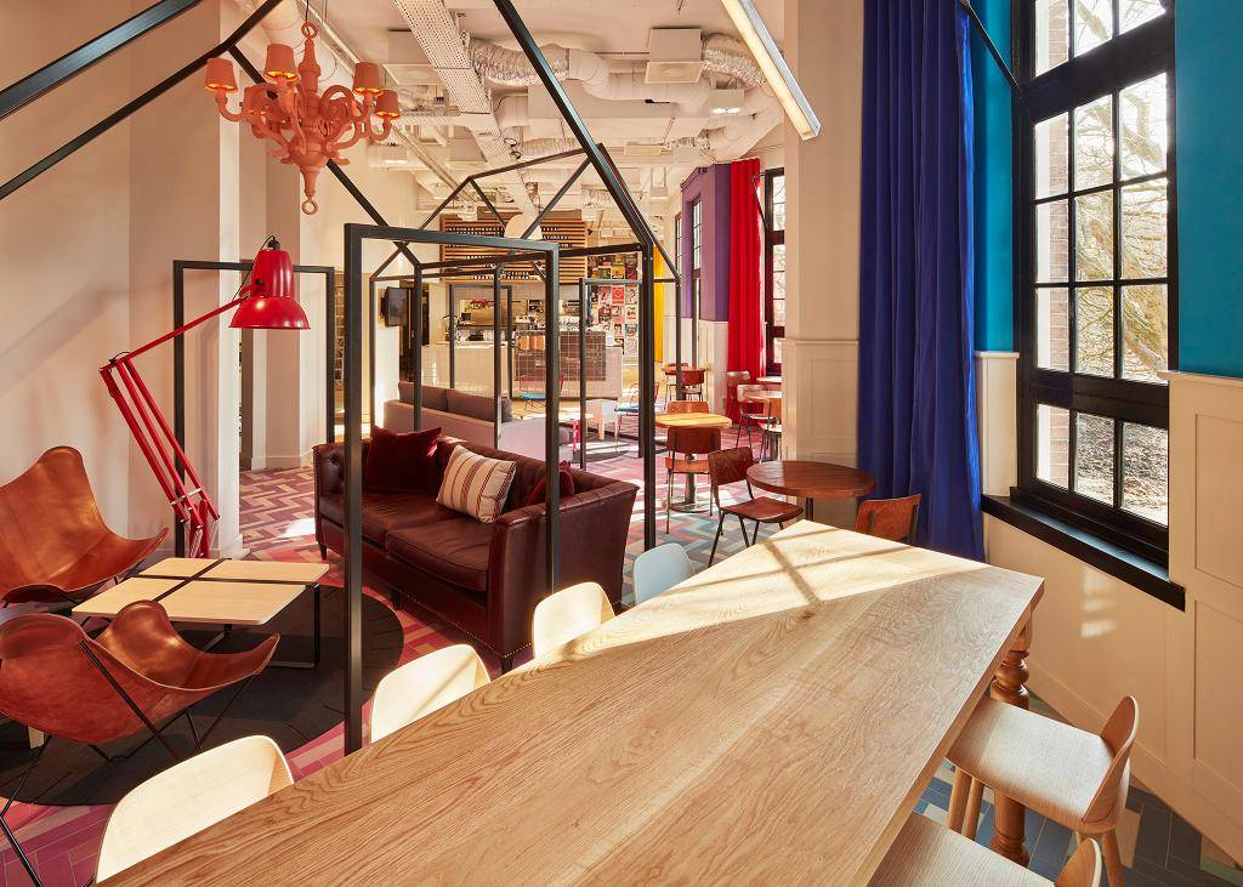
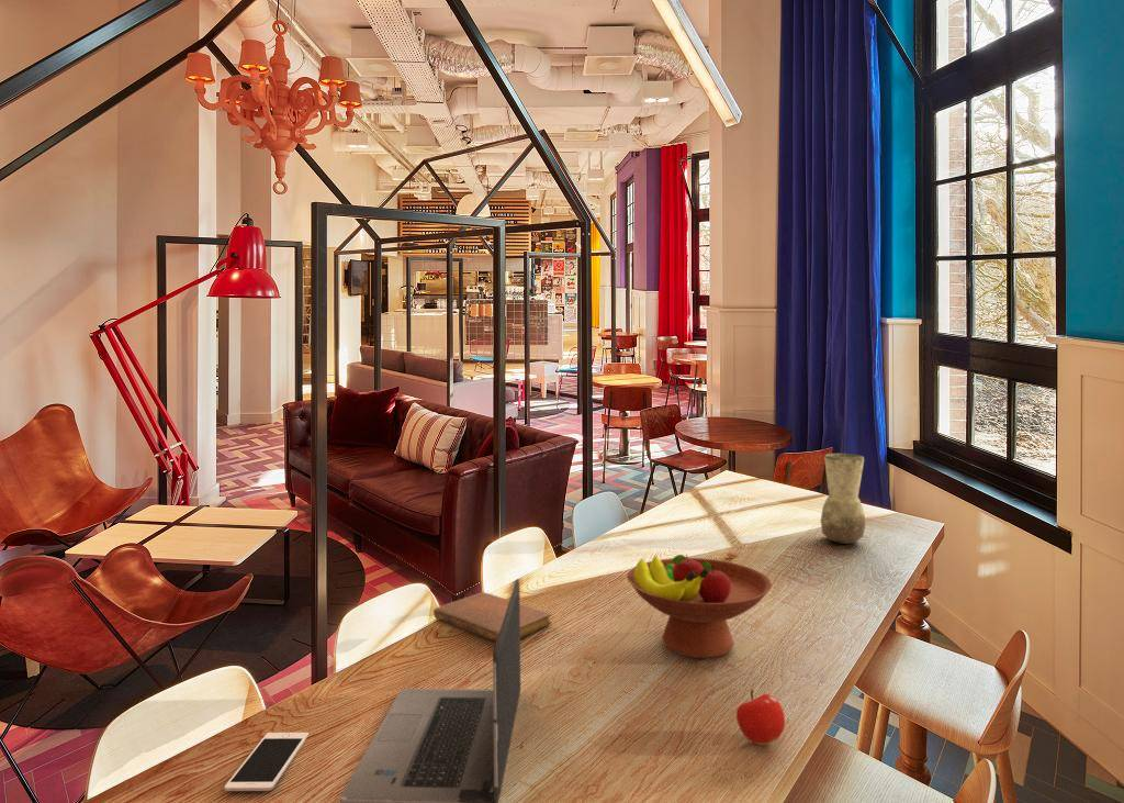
+ fruit bowl (697, 598)
+ laptop computer (441, 689)
+ notebook (492, 615)
+ vase (843, 498)
+ fruit (760, 717)
+ cell phone (269, 759)
